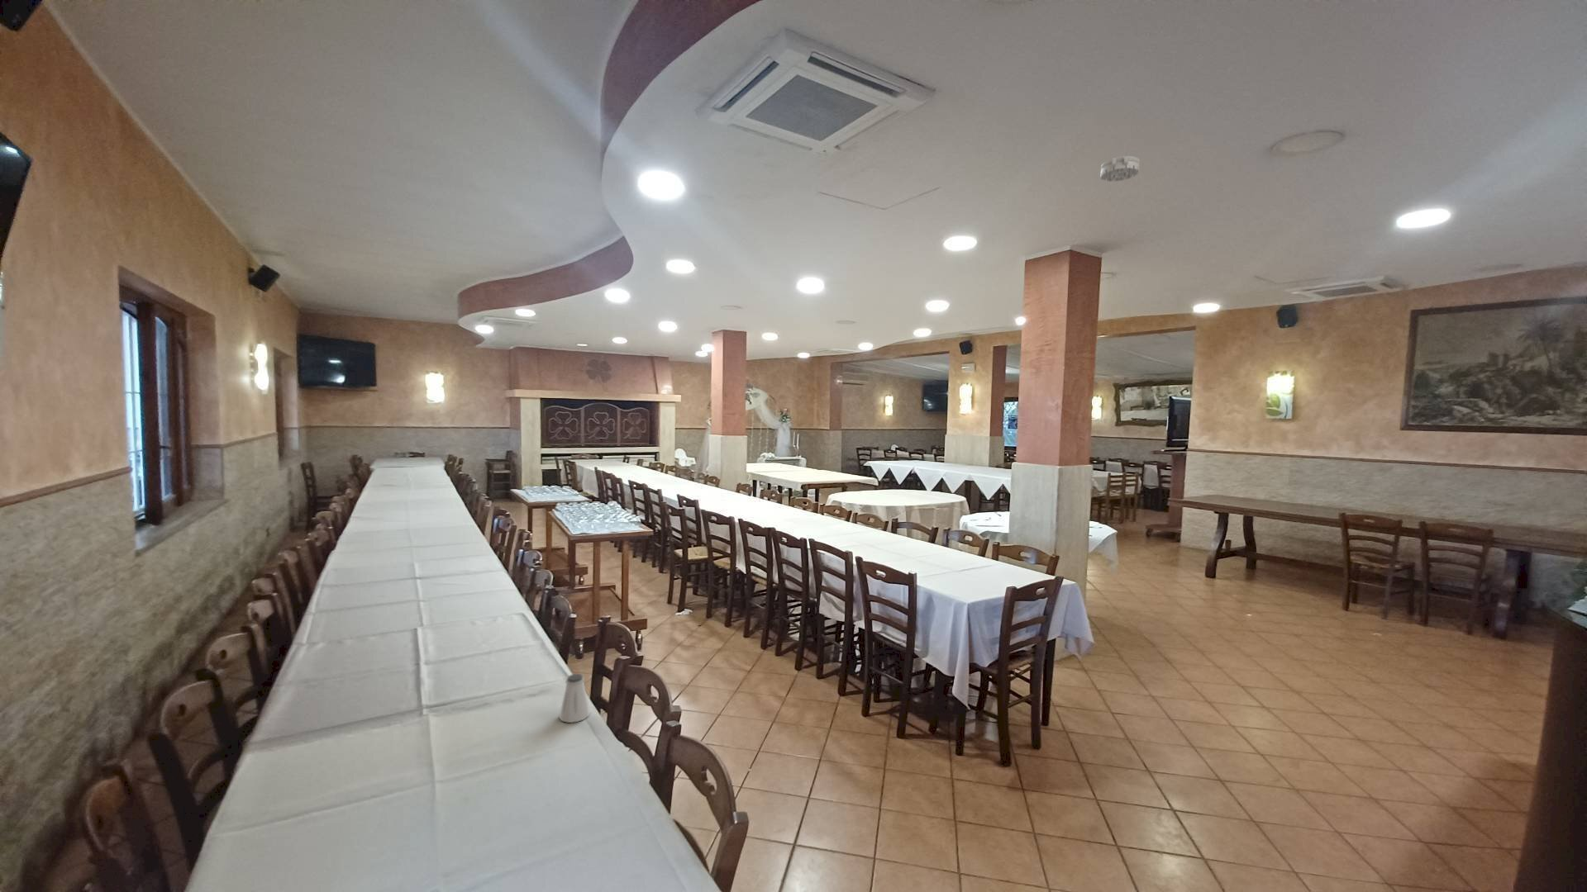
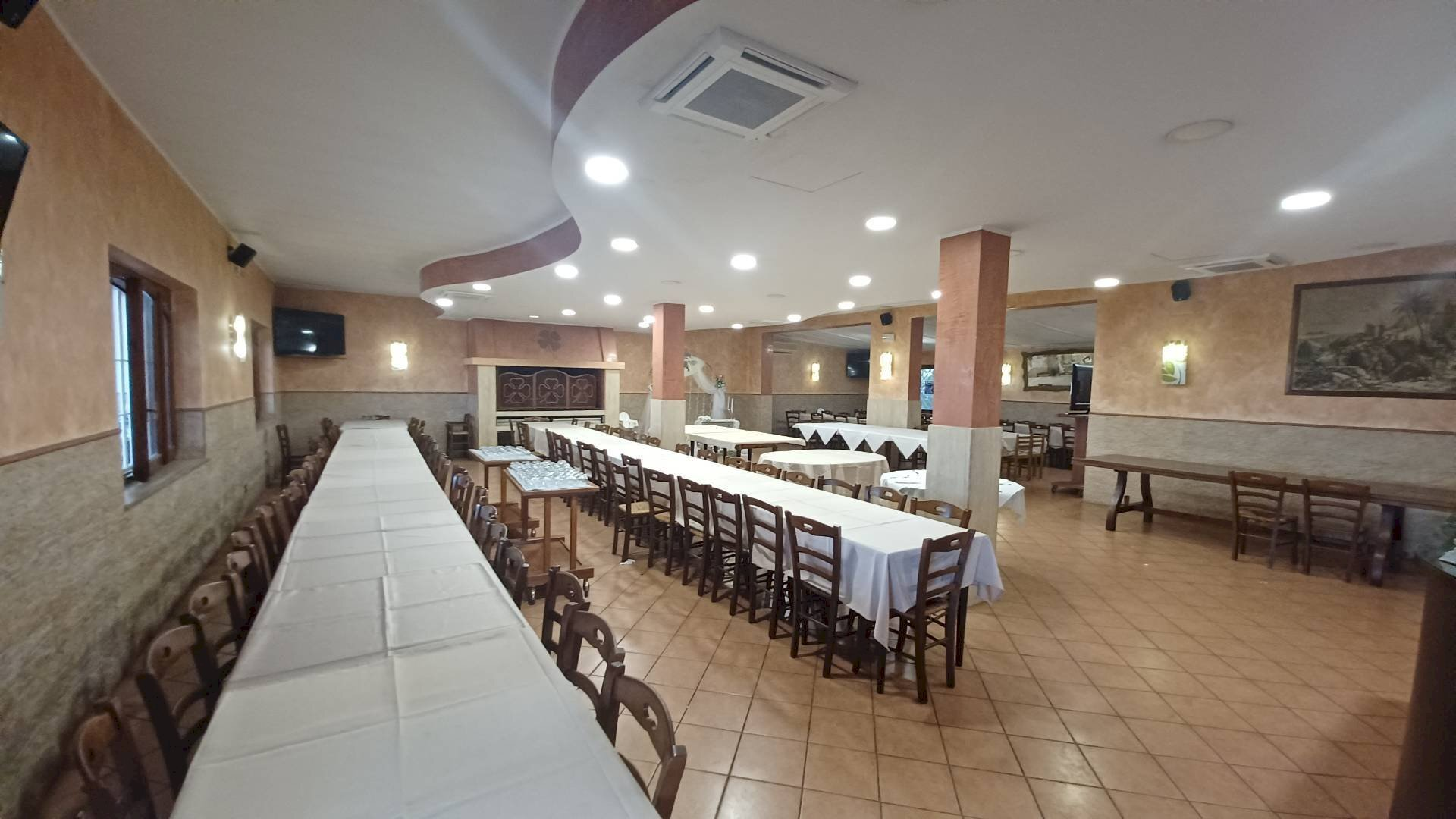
- saltshaker (574, 696)
- smoke detector (1119, 168)
